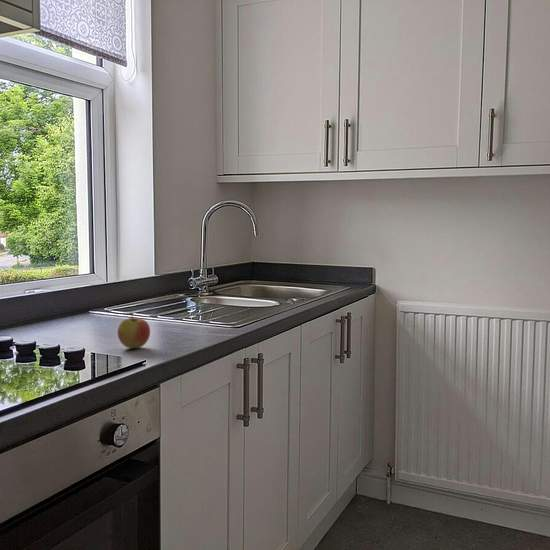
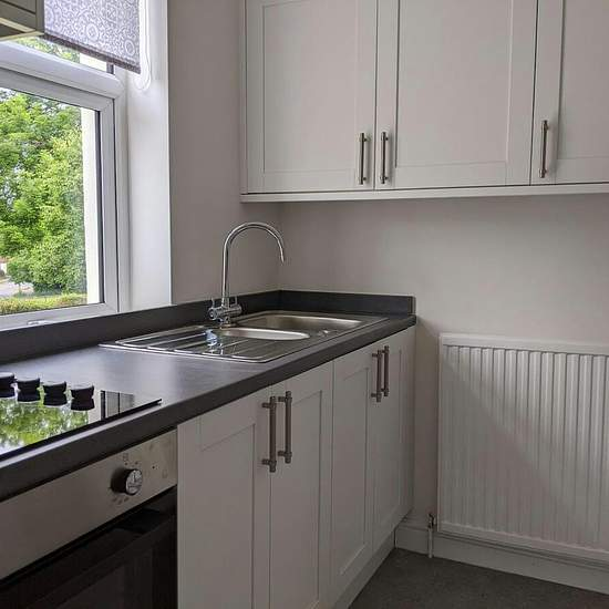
- apple (134, 329)
